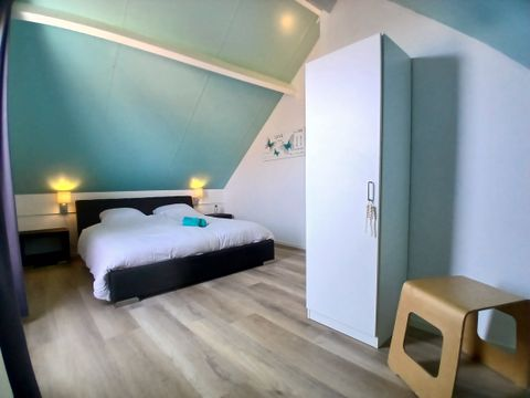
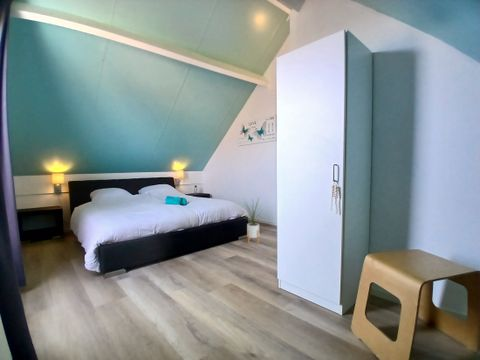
+ house plant (253, 218)
